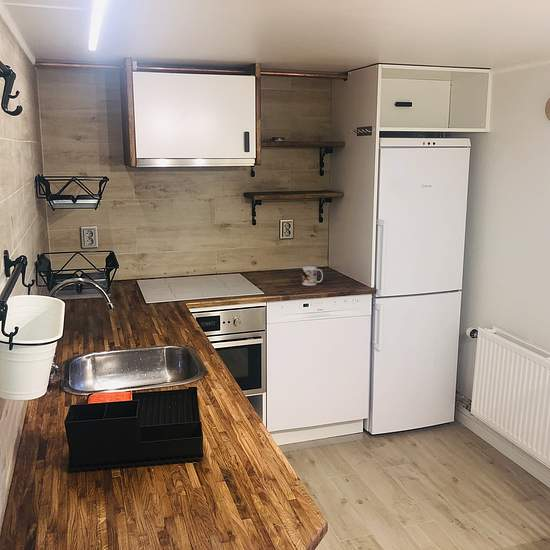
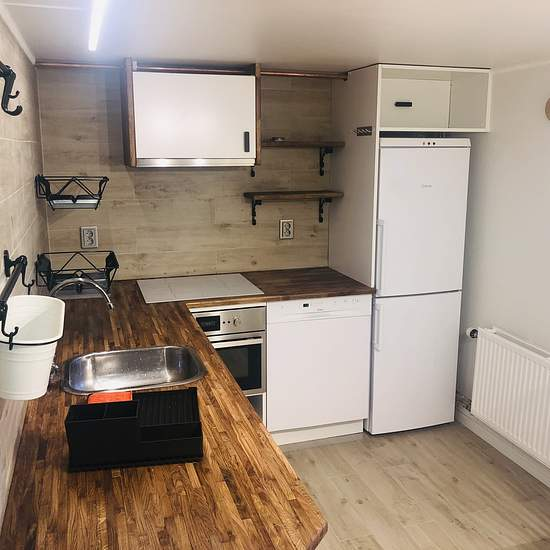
- mug (312, 276)
